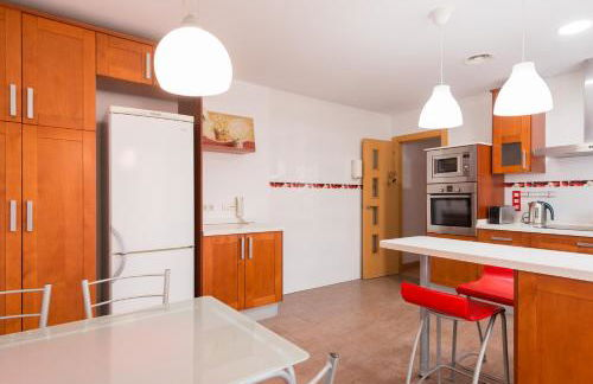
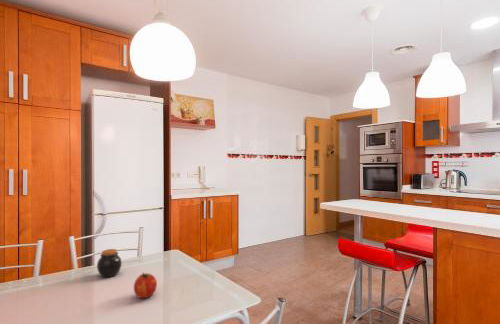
+ jar (109, 262)
+ fruit (145, 284)
